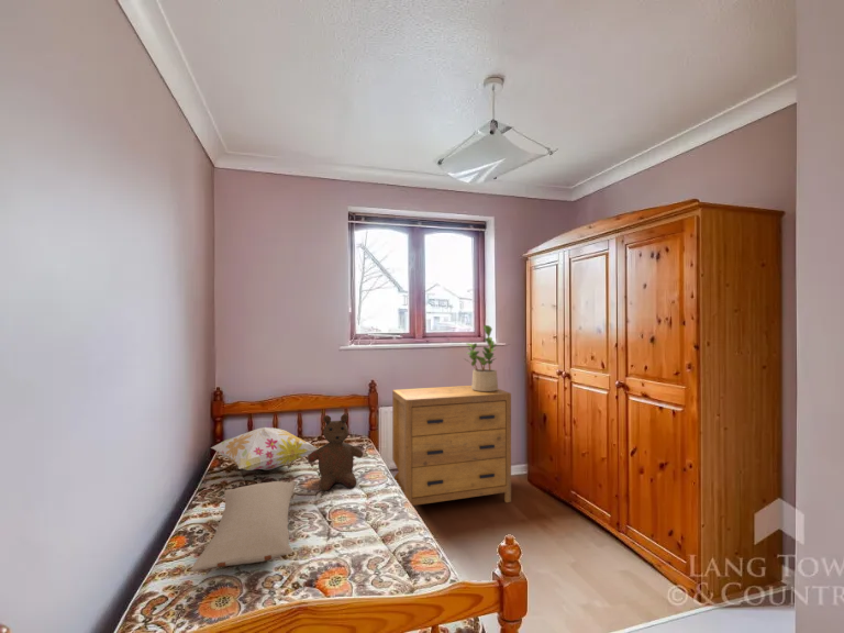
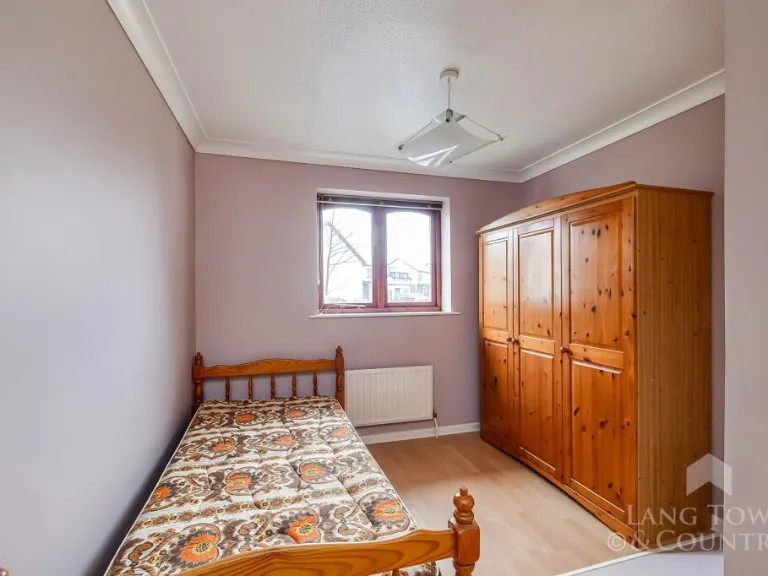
- teddy bear (336, 449)
- potted plant (480, 357)
- dresser (451, 445)
- decorative pillow (264, 447)
- pillow (254, 518)
